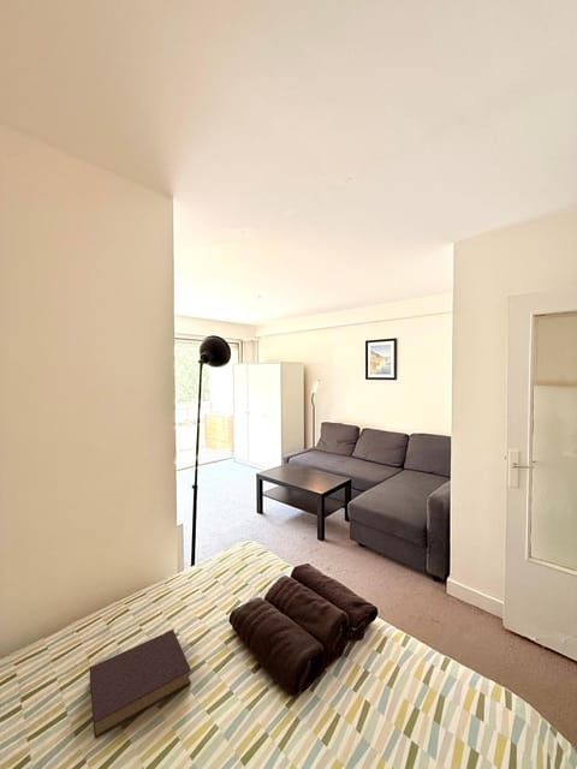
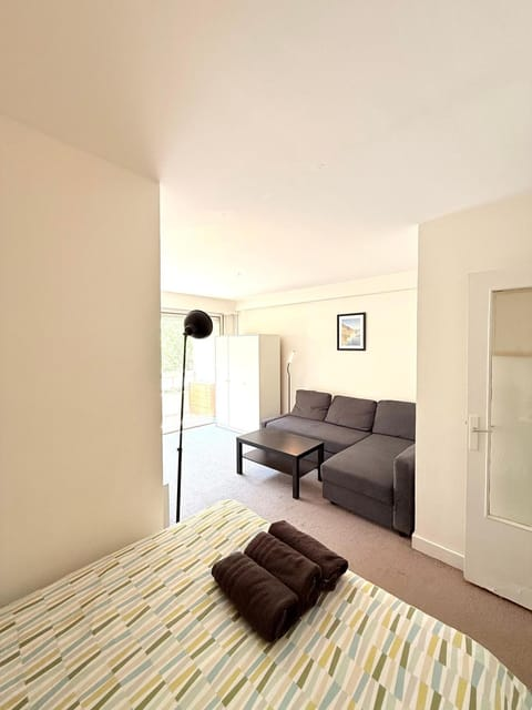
- book (139, 674)
